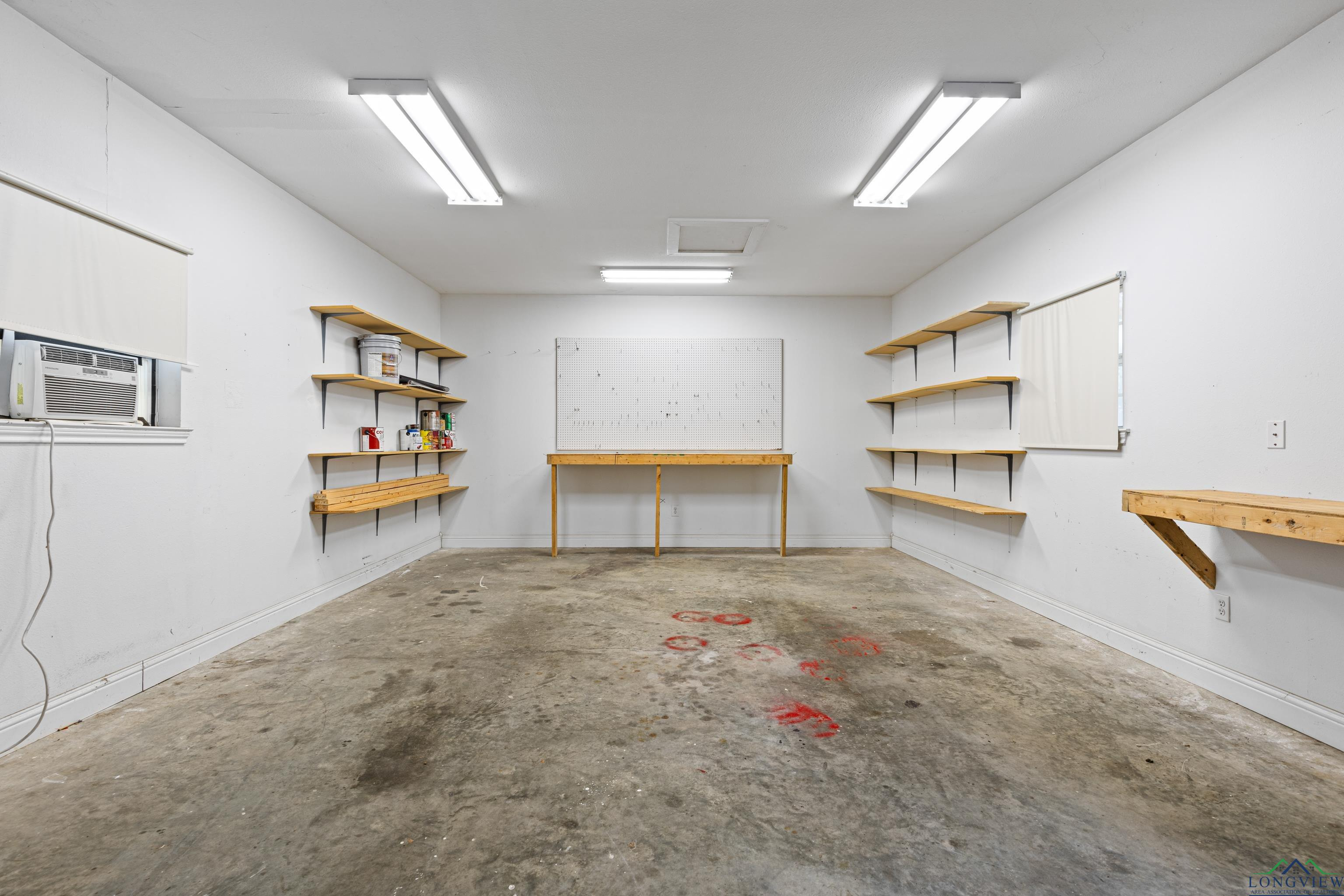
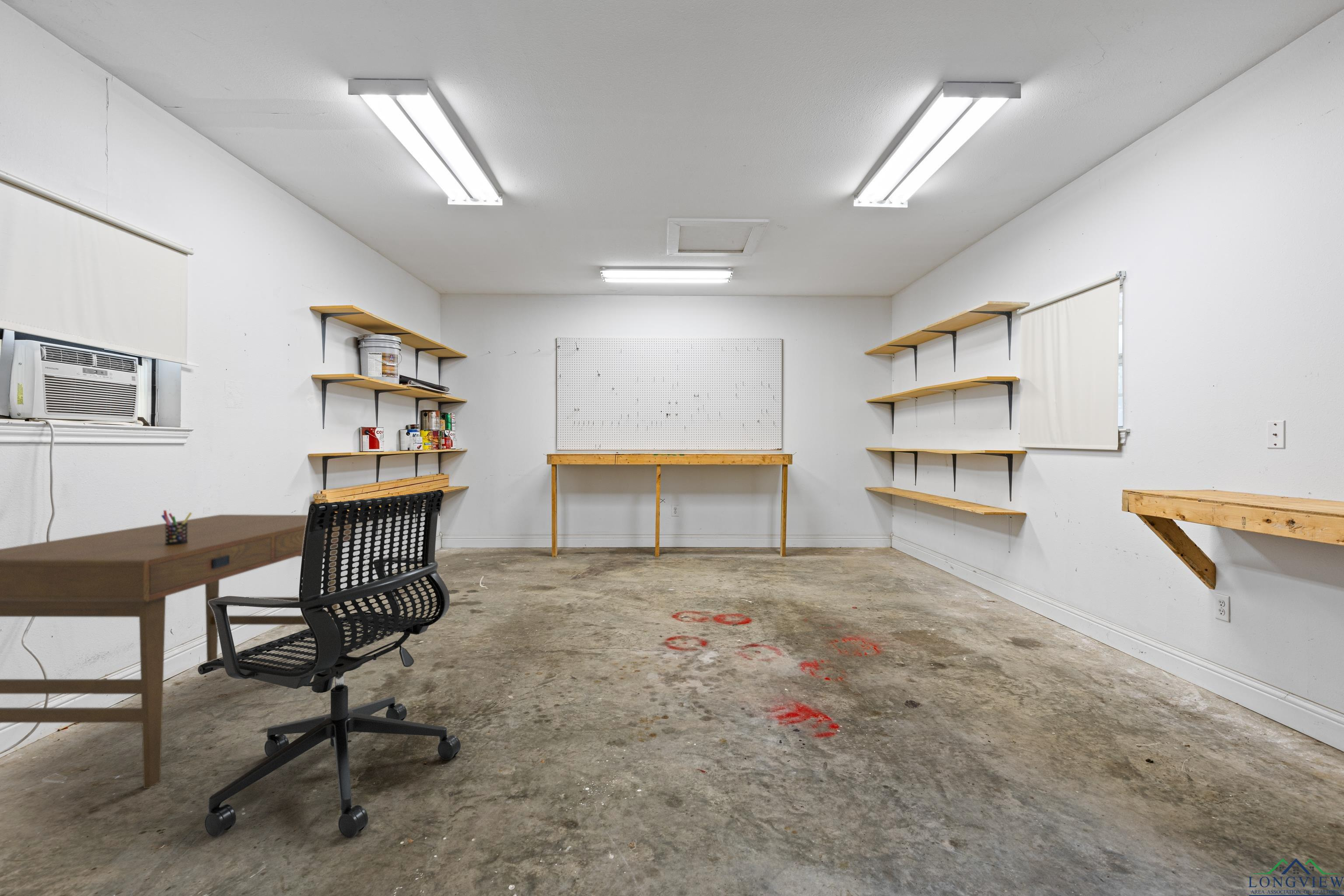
+ desk (206, 622)
+ office chair (338, 633)
+ pen holder (175, 526)
